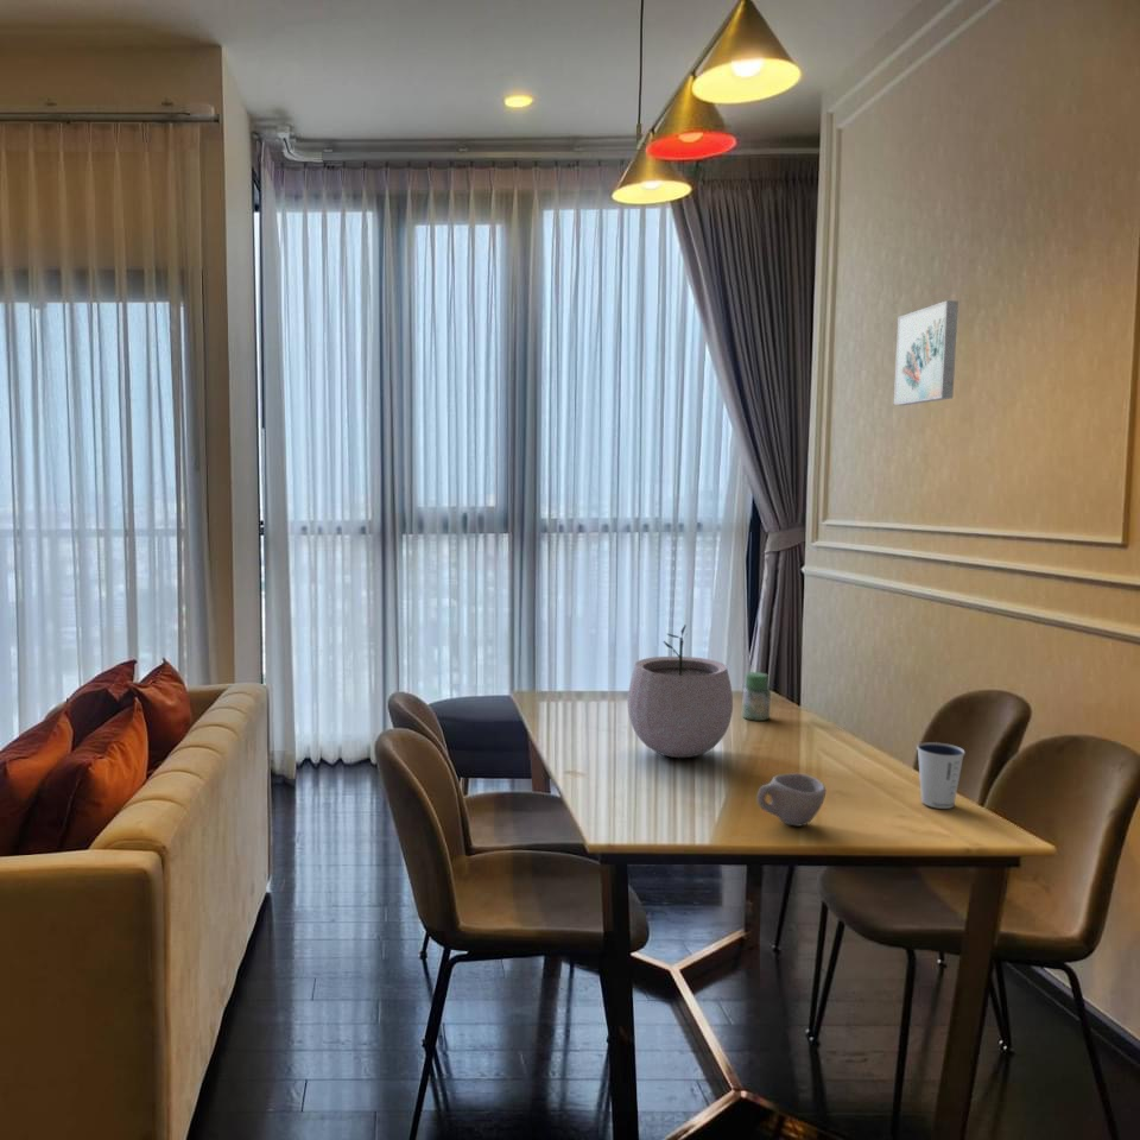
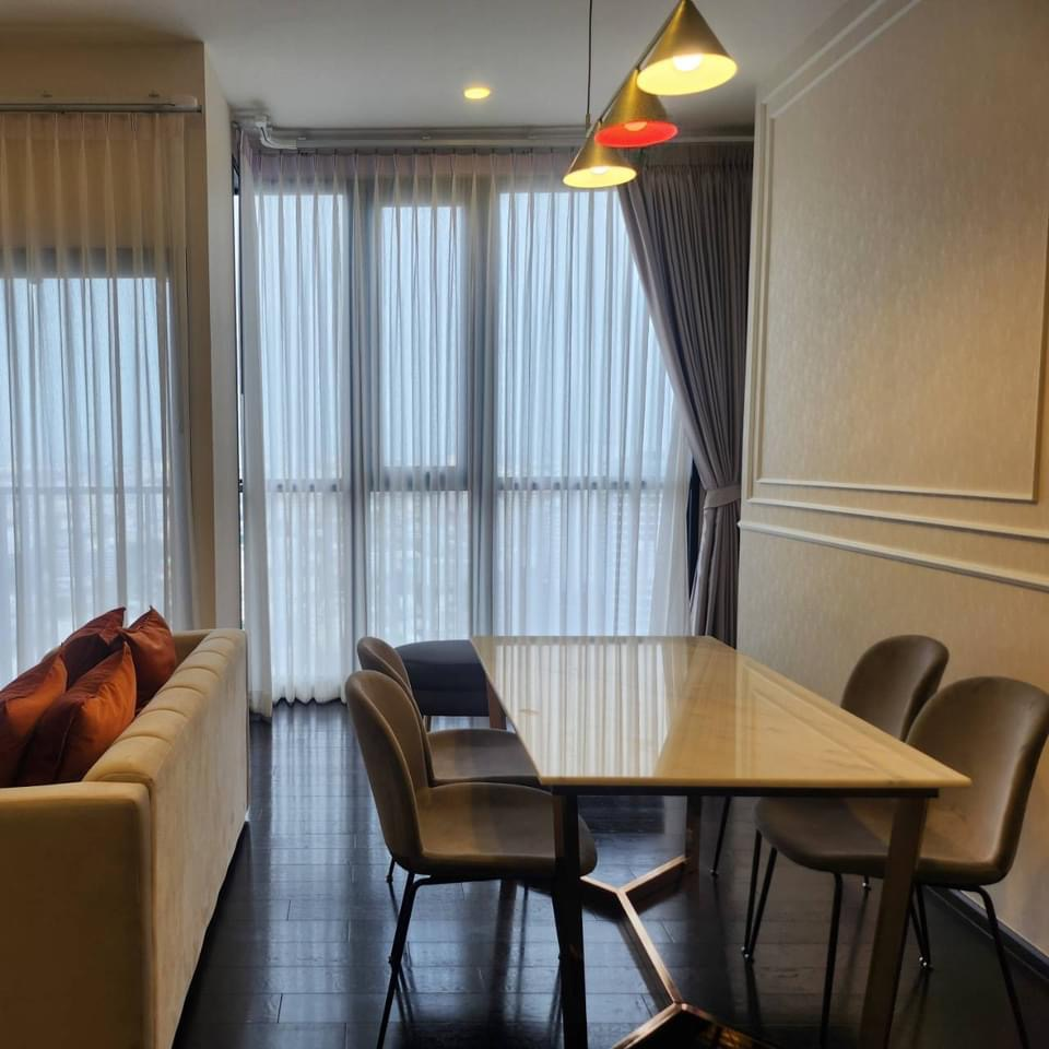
- dixie cup (938, 775)
- wall art (924, 355)
- plant pot (679, 690)
- jar (756, 696)
- cup (790, 802)
